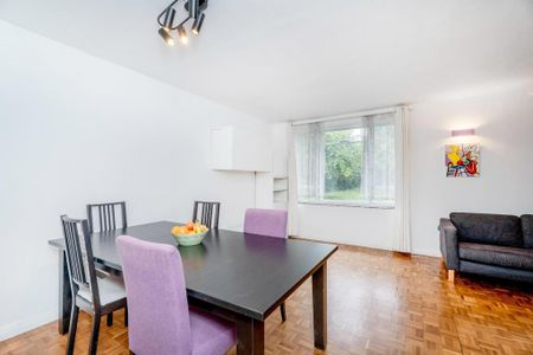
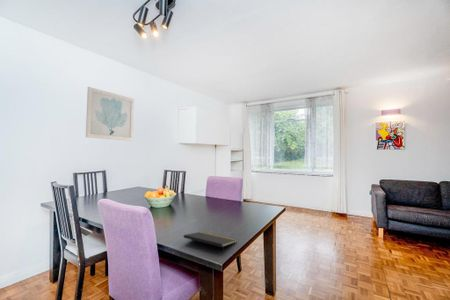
+ notepad (210, 238)
+ wall art (112, 116)
